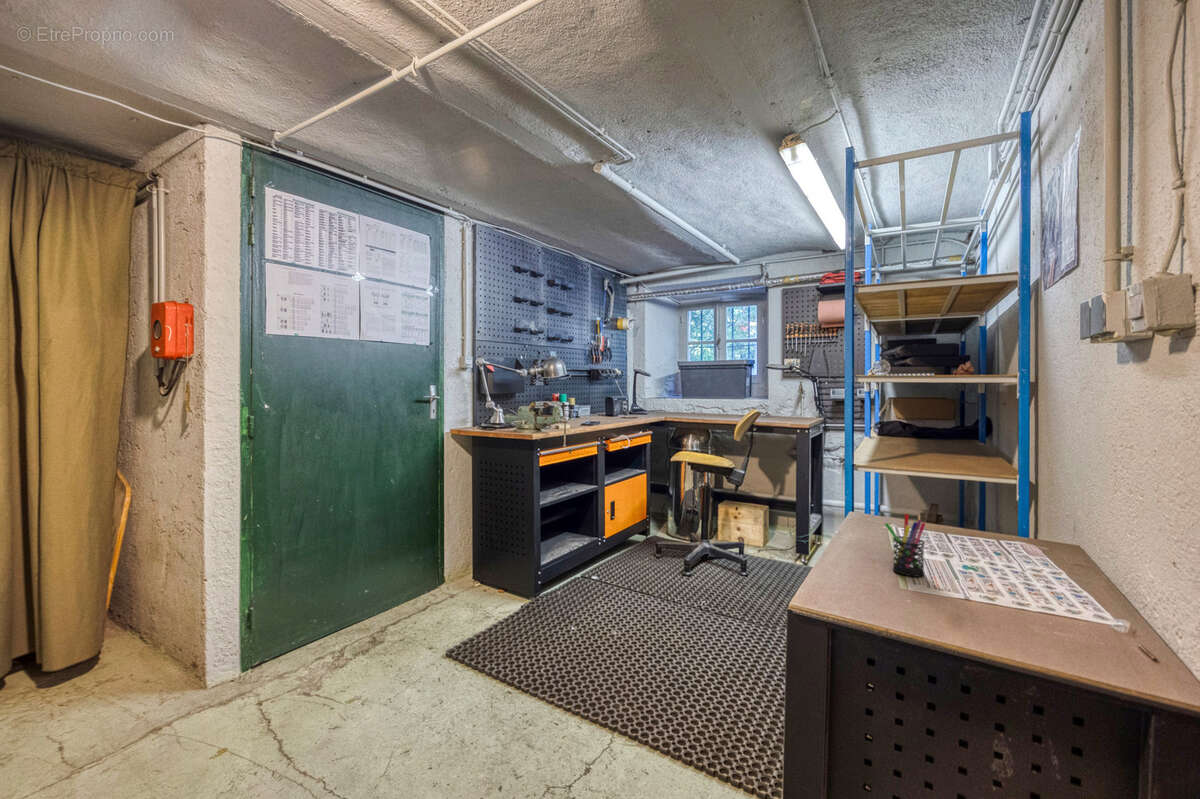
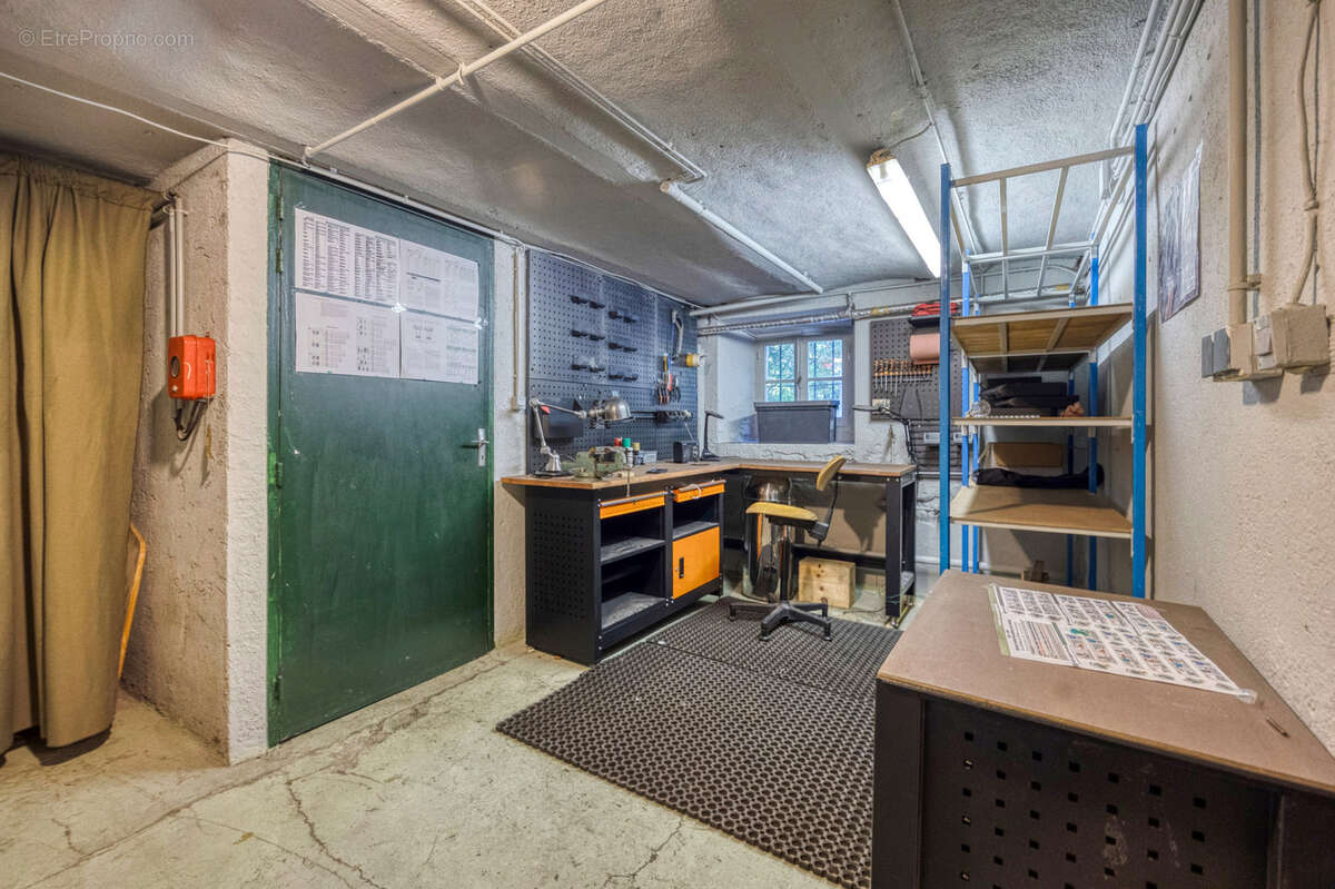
- pen holder (904, 543)
